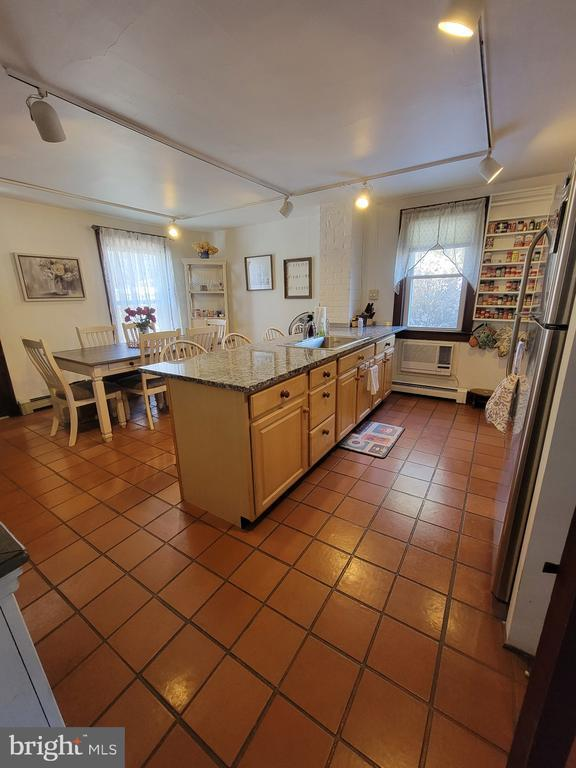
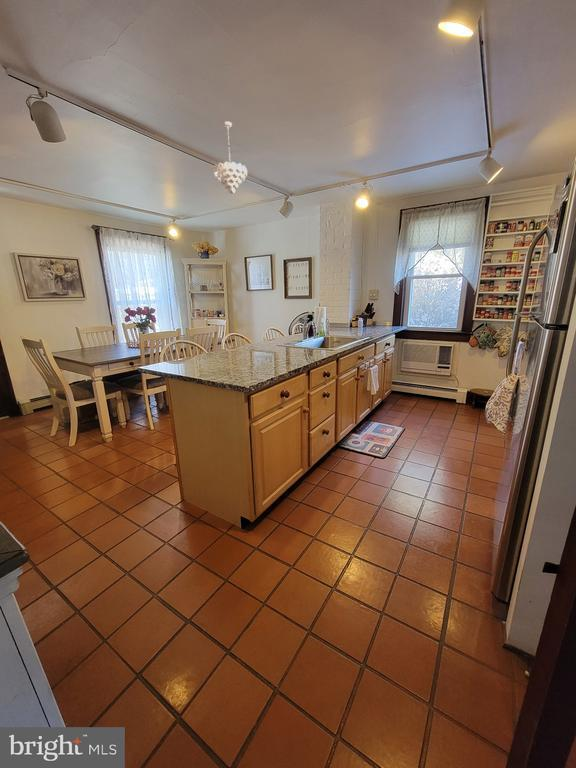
+ pendant light (229, 159)
